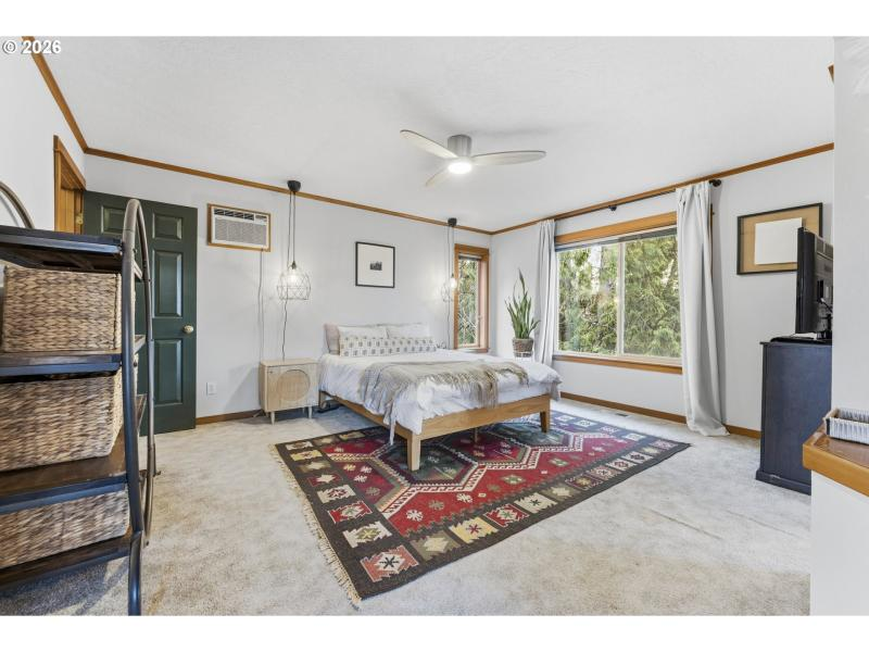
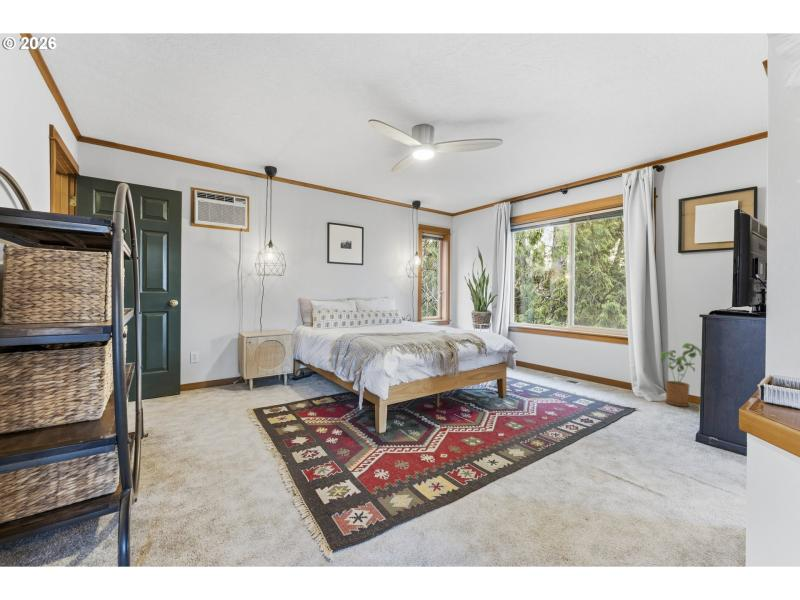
+ house plant (679, 374)
